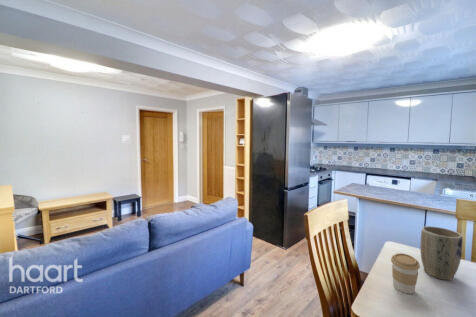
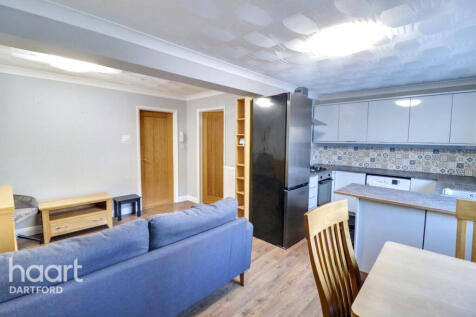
- coffee cup (404, 272)
- plant pot (439, 252)
